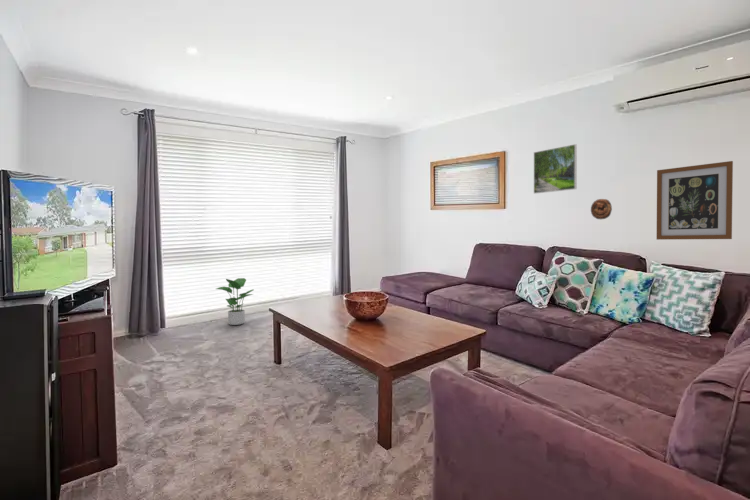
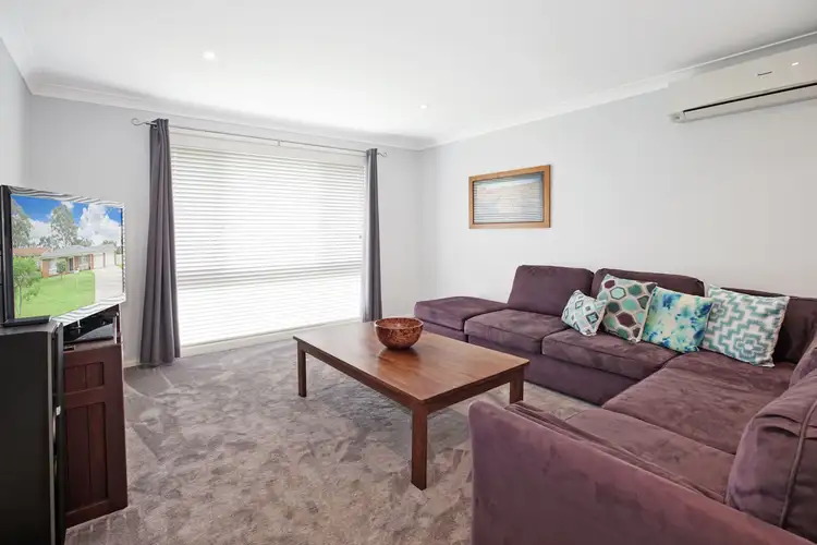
- decorative relief (600, 209)
- wall art (692, 202)
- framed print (554, 170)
- potted plant (240, 300)
